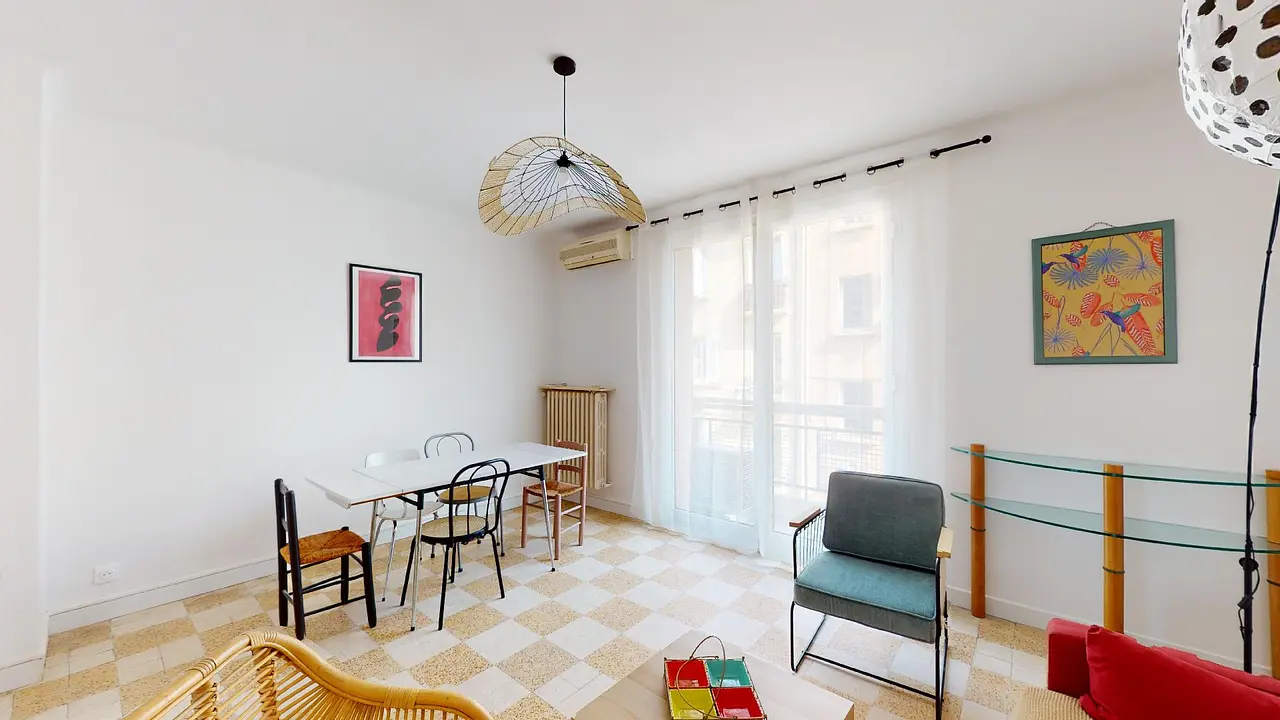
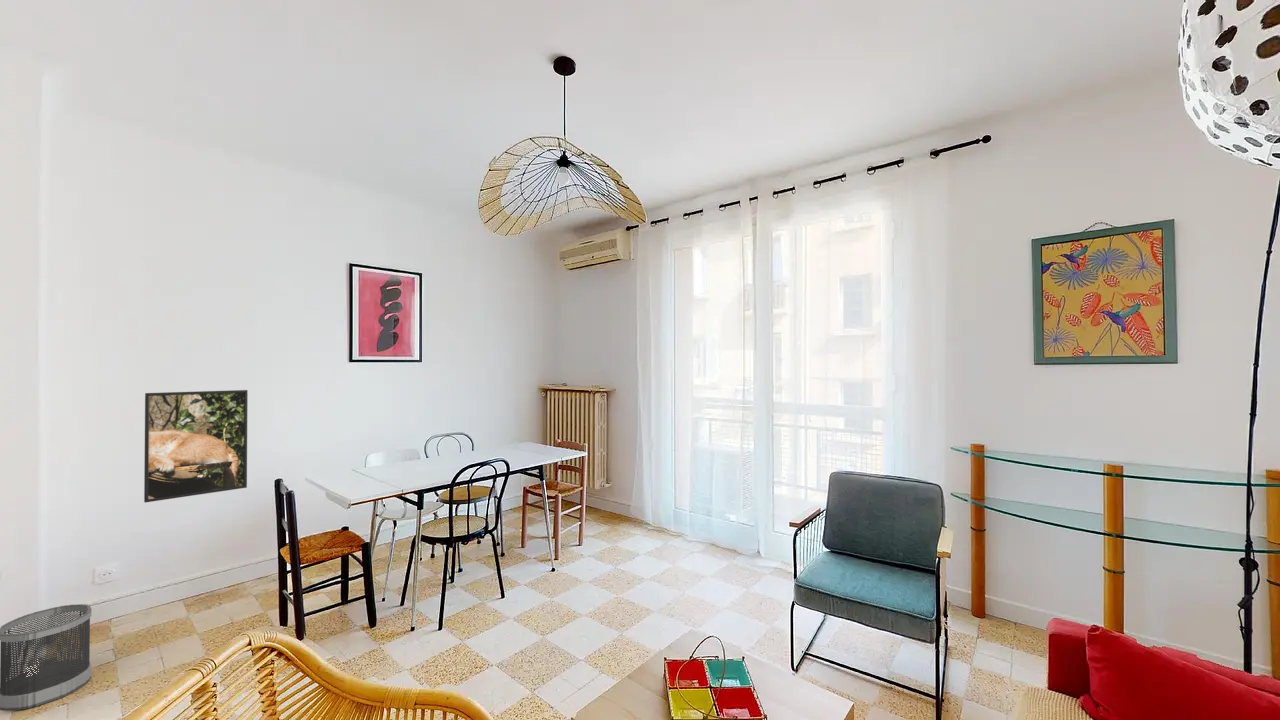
+ wastebasket (46, 654)
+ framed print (198, 442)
